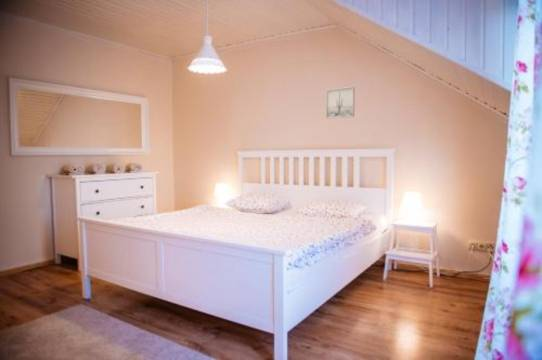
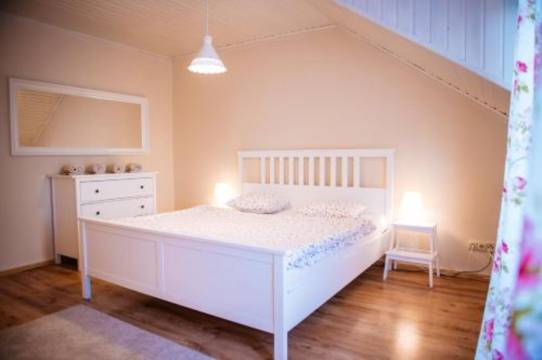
- wall art (340, 103)
